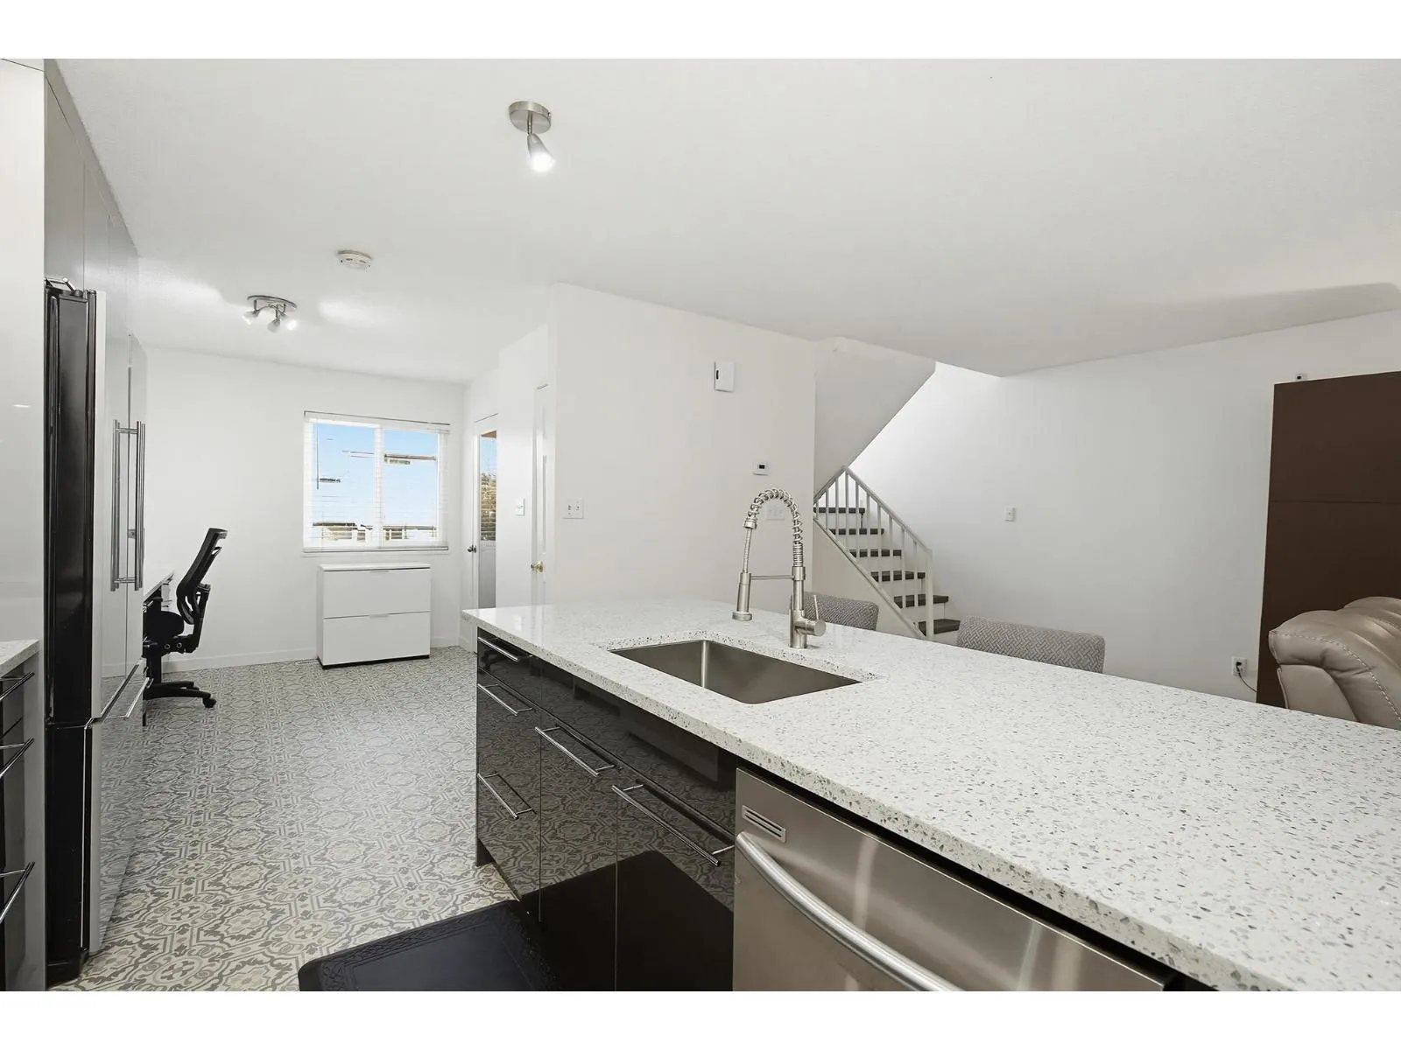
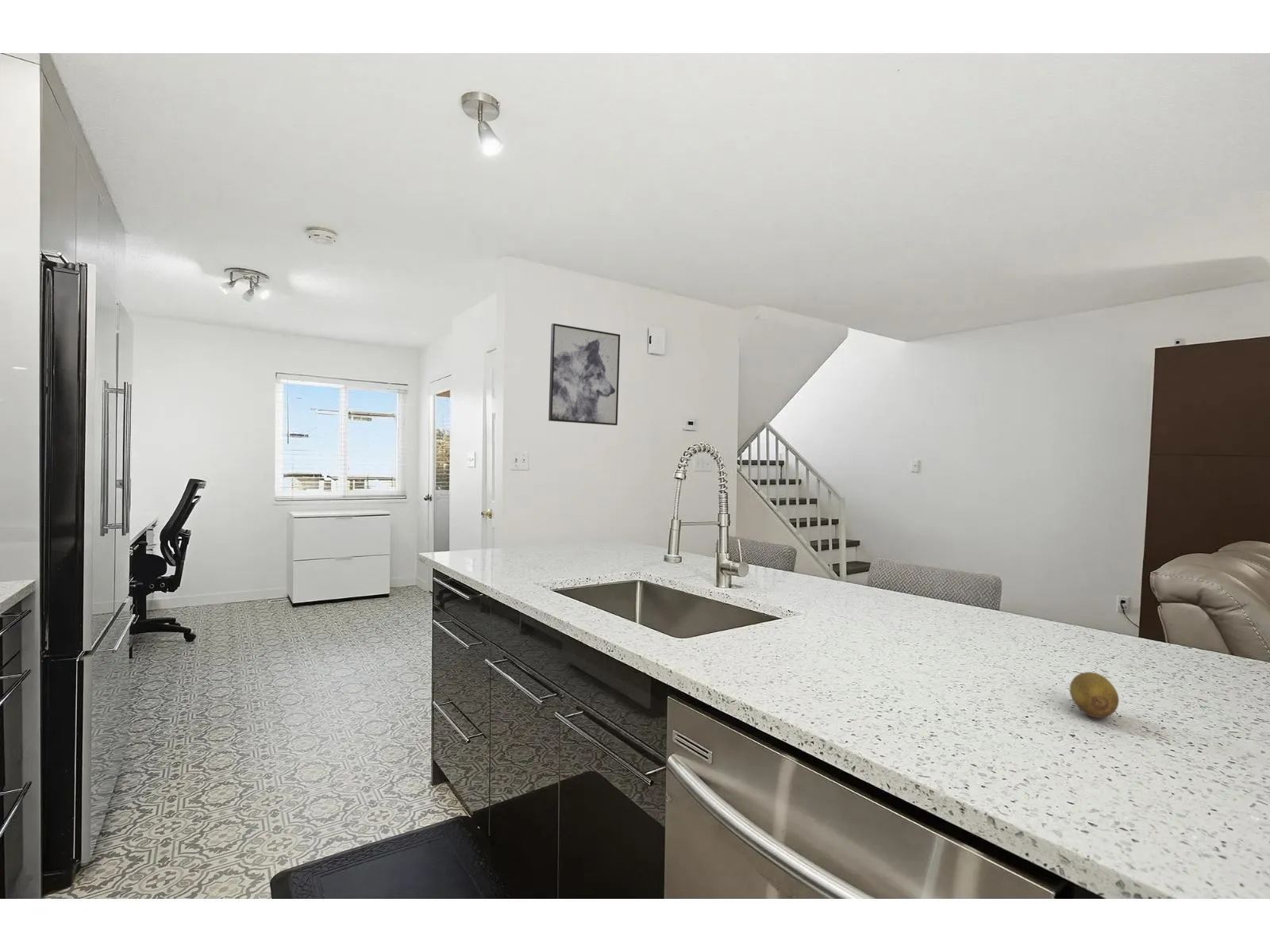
+ fruit (1094, 694)
+ wall art (585, 376)
